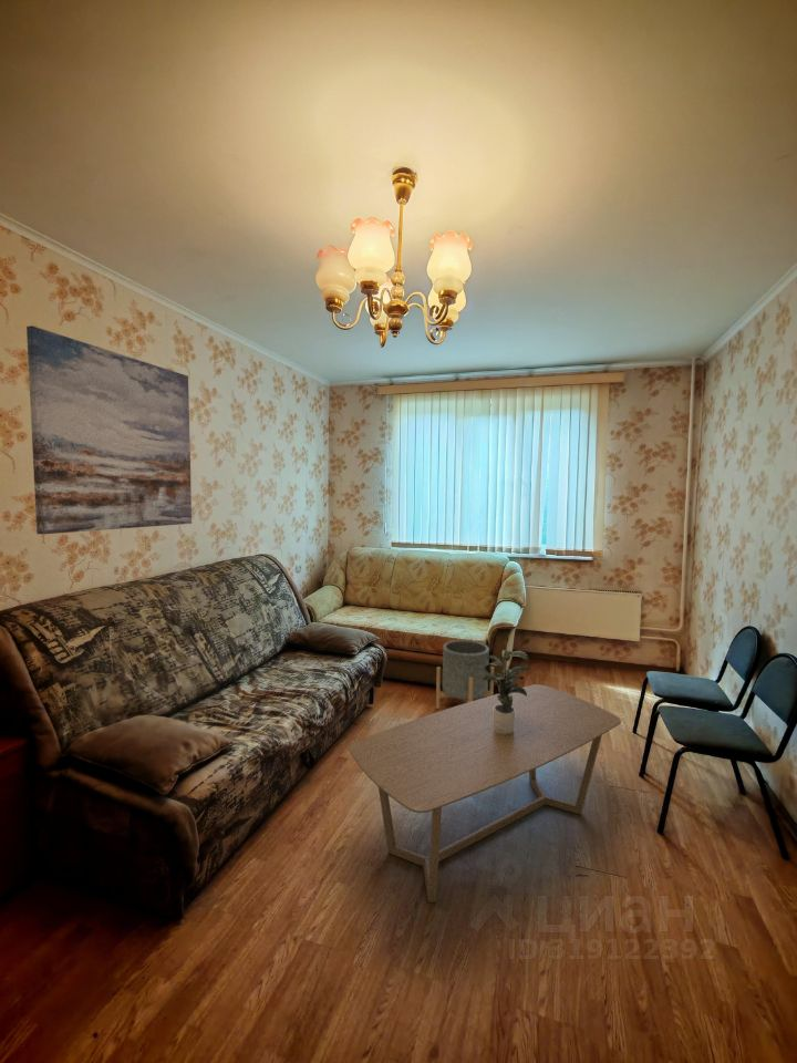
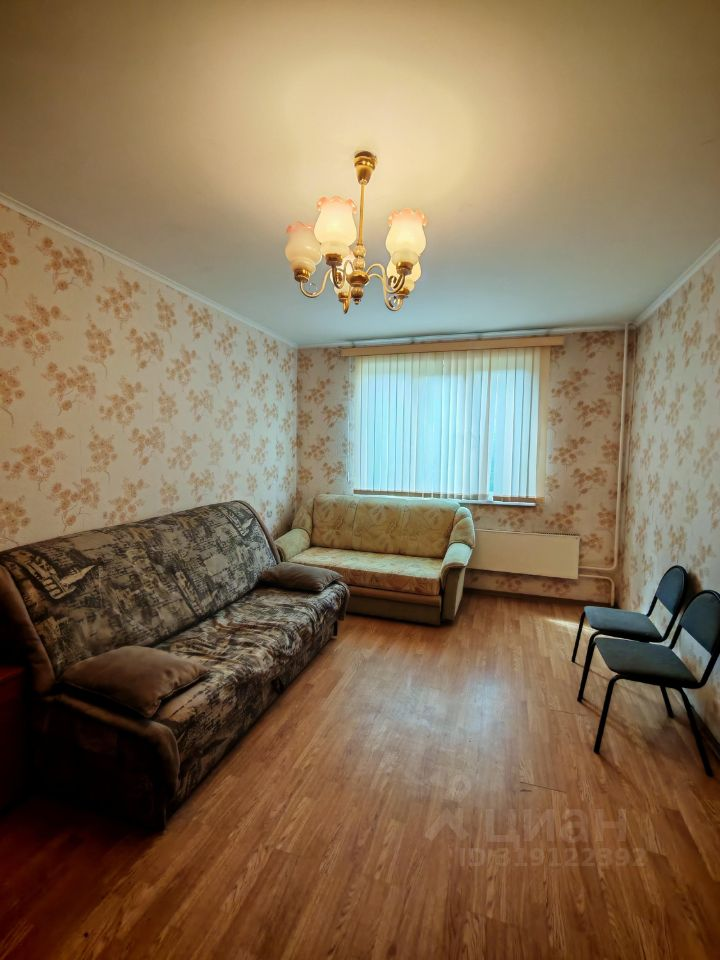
- coffee table (491, 782)
- planter (465, 677)
- wall art (124, 442)
- potted plant (500, 687)
